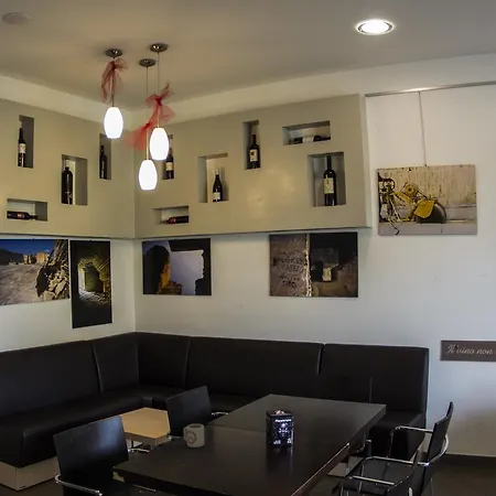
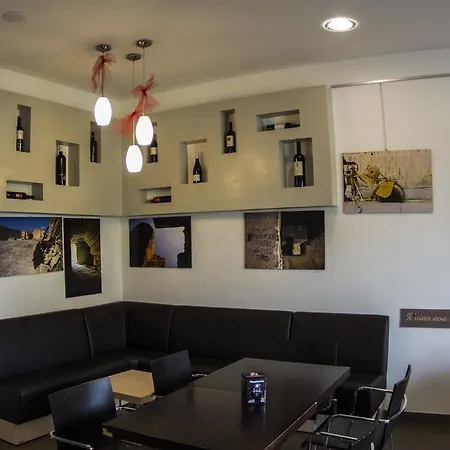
- cup (193, 434)
